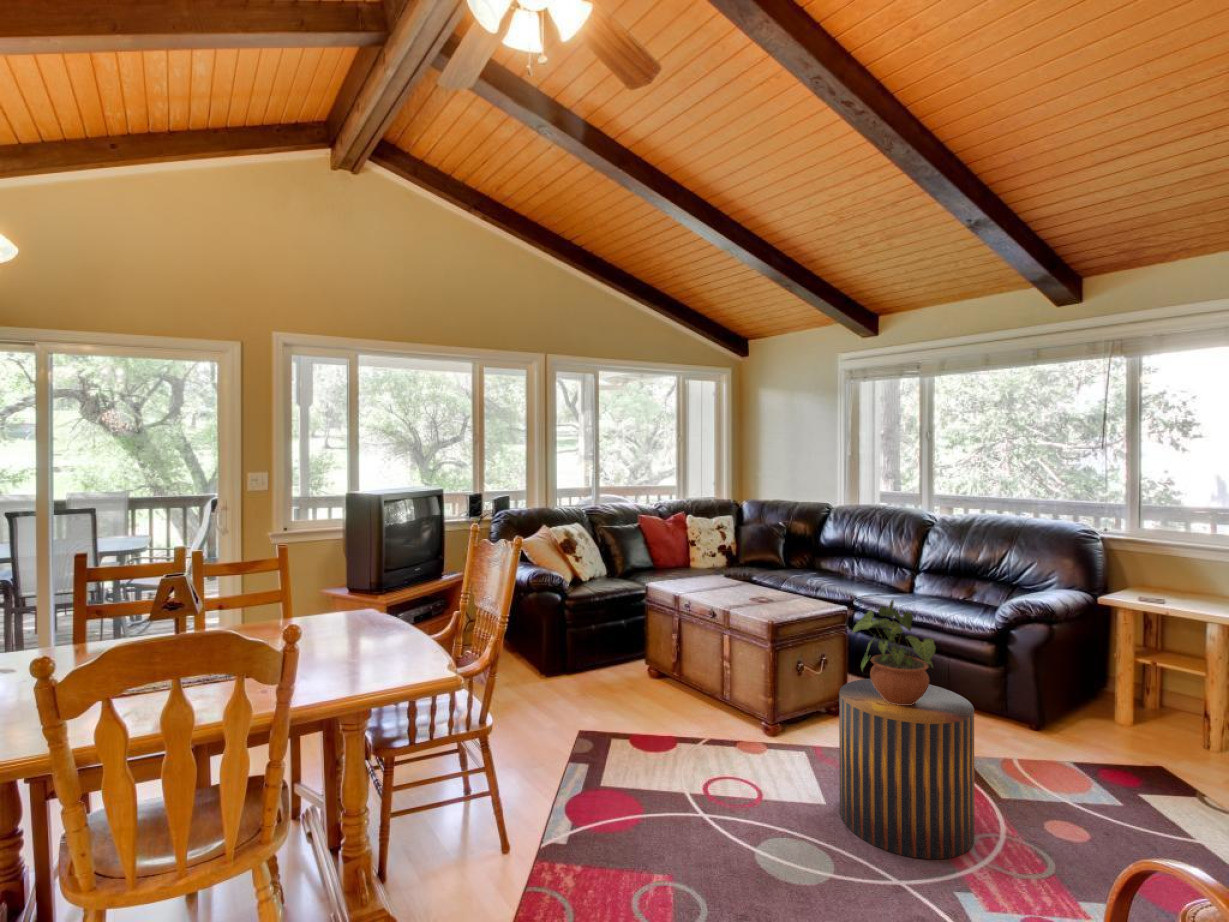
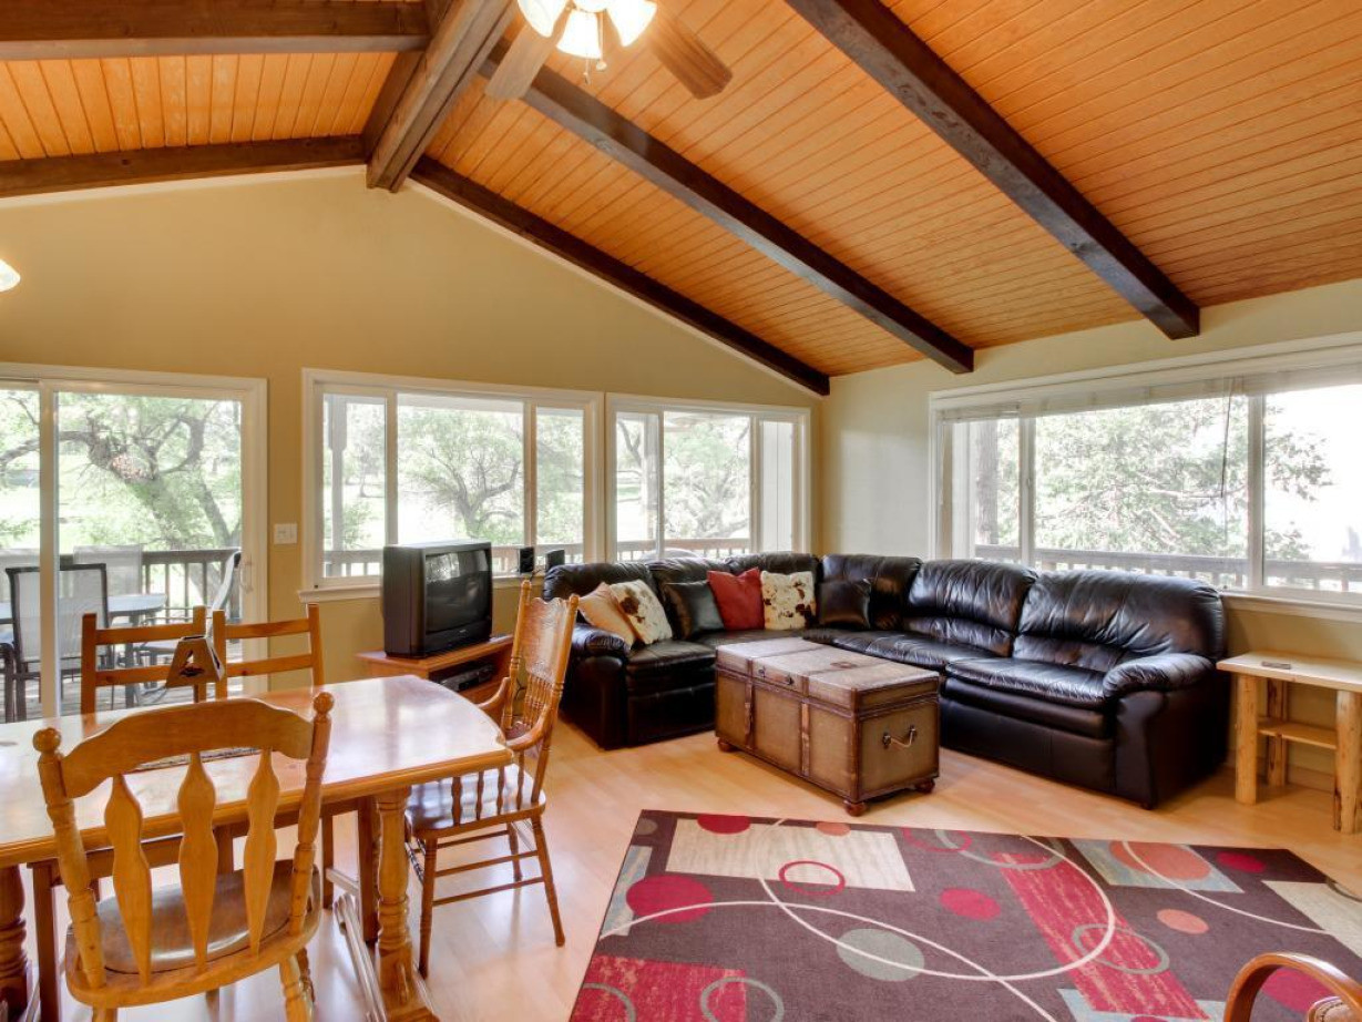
- stool (904, 760)
- potted plant (895, 648)
